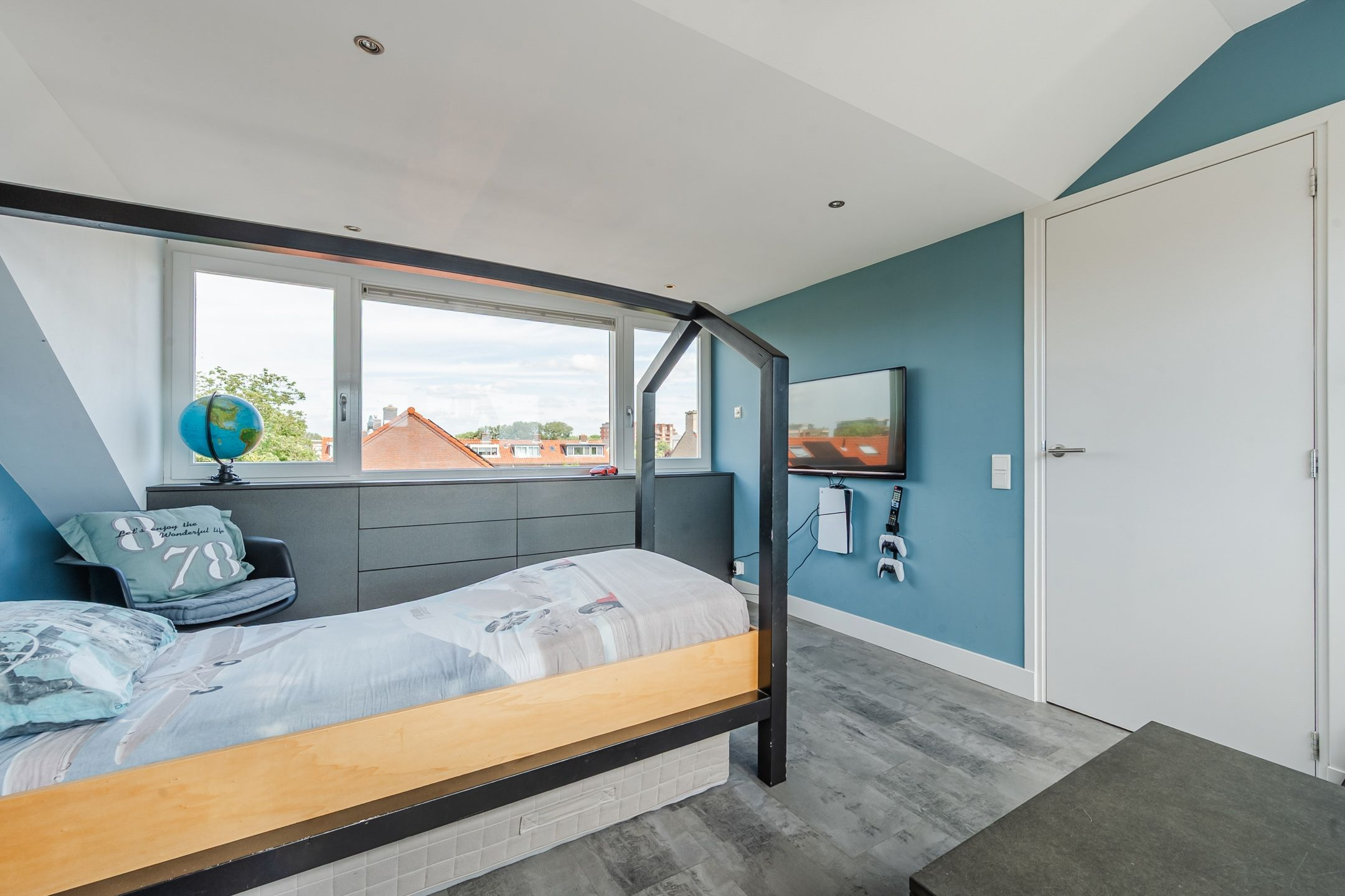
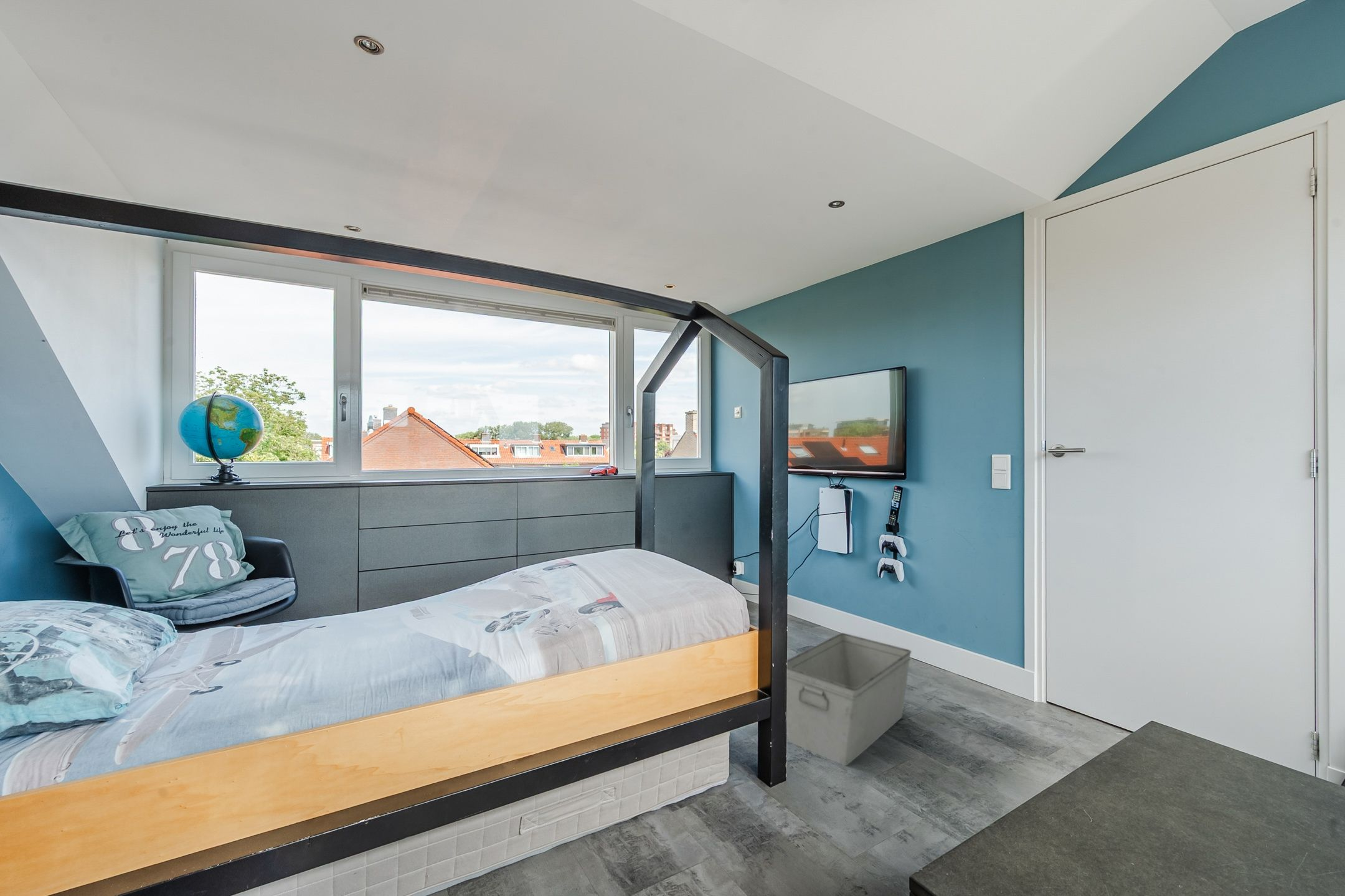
+ storage bin (847, 692)
